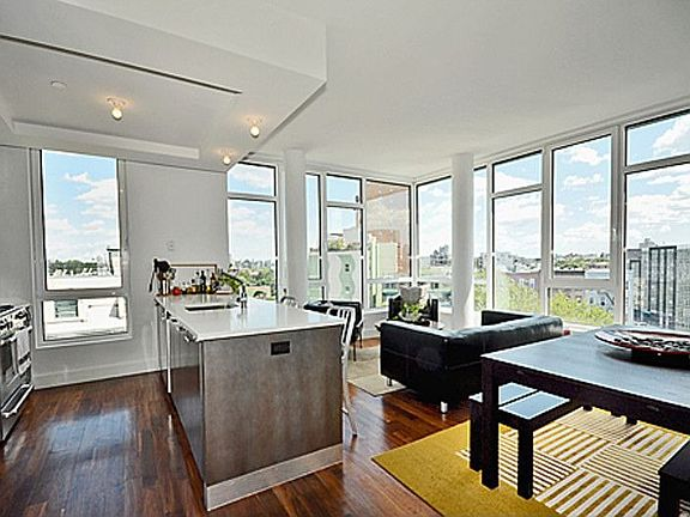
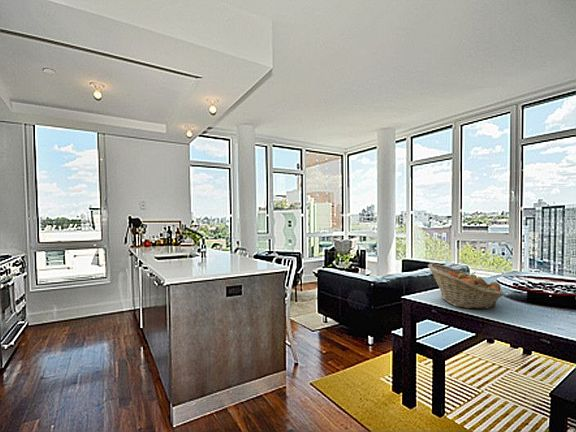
+ fruit basket (463, 283)
